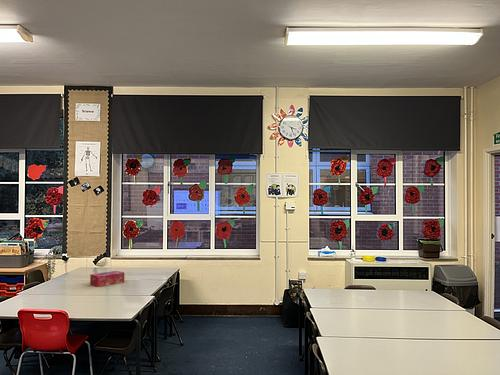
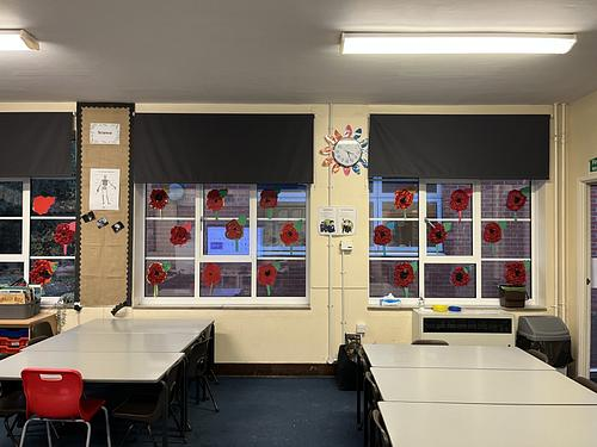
- tissue box (107, 278)
